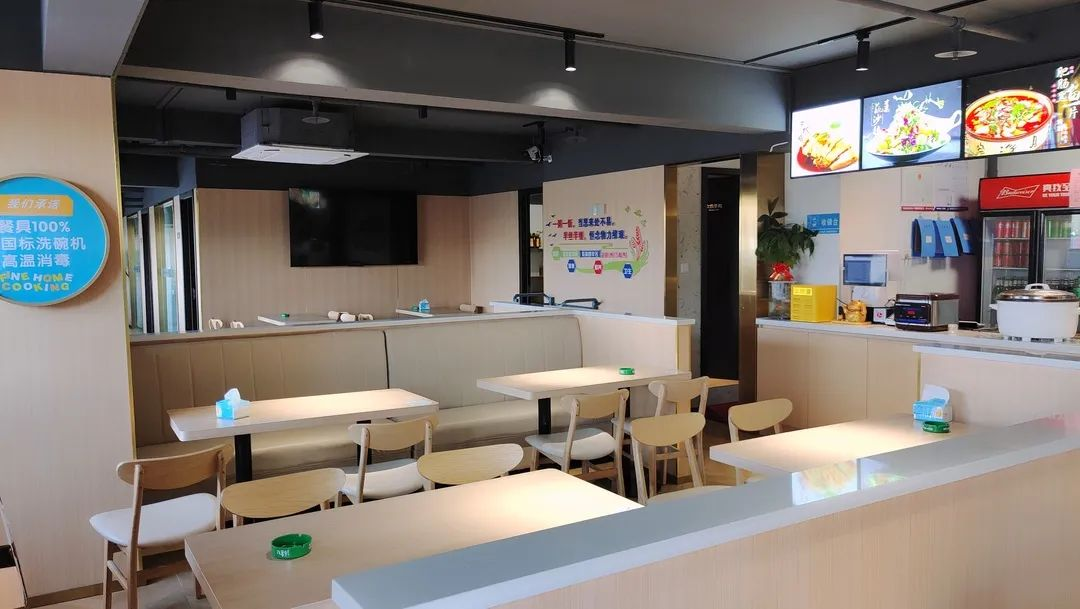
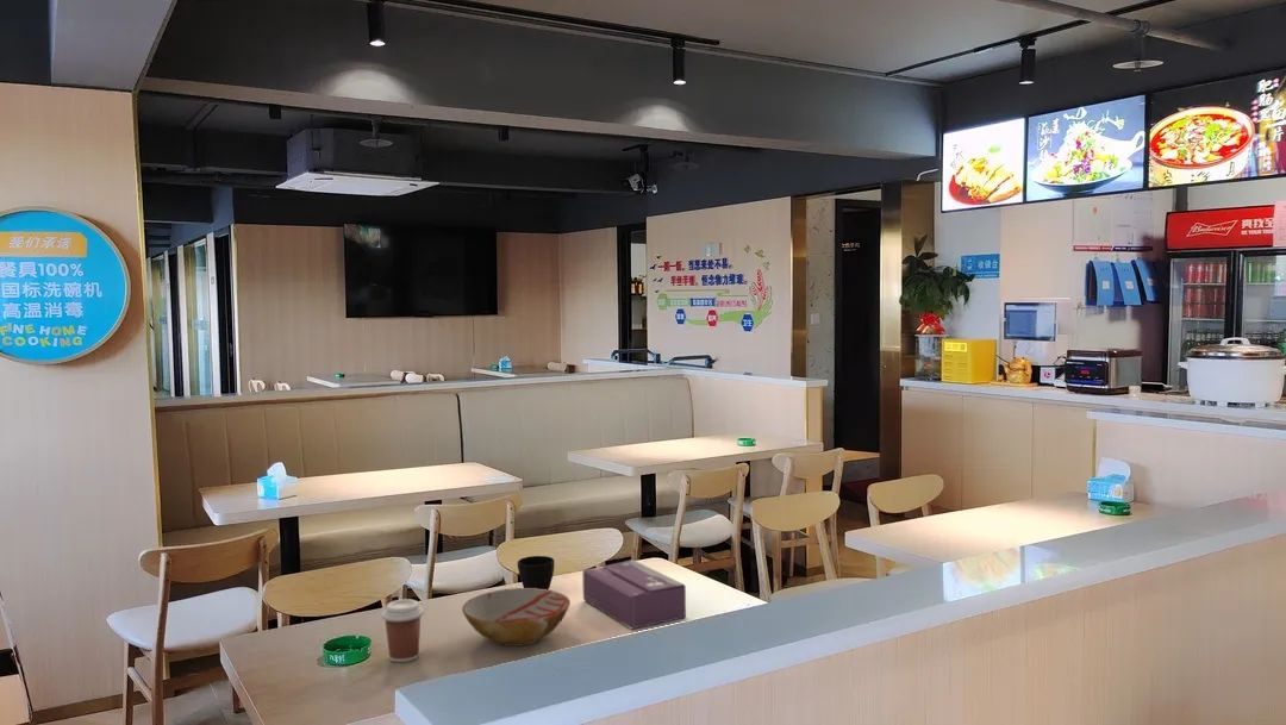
+ coffee cup (402, 630)
+ cup (536, 575)
+ tissue box (632, 592)
+ bowl (517, 620)
